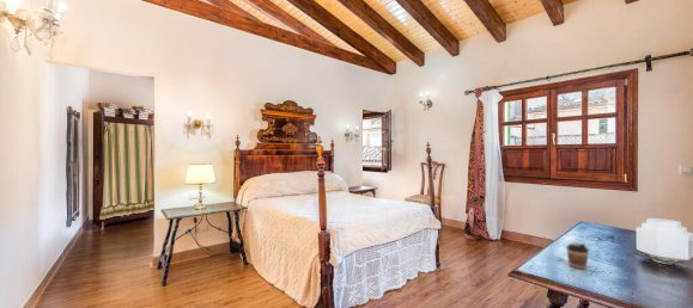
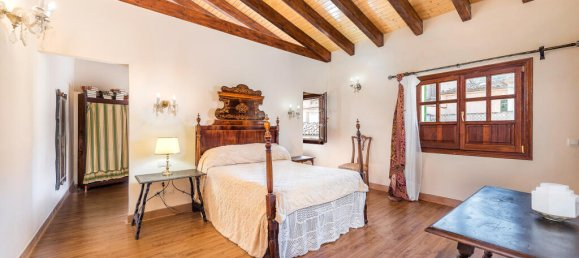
- coffee cup (577, 254)
